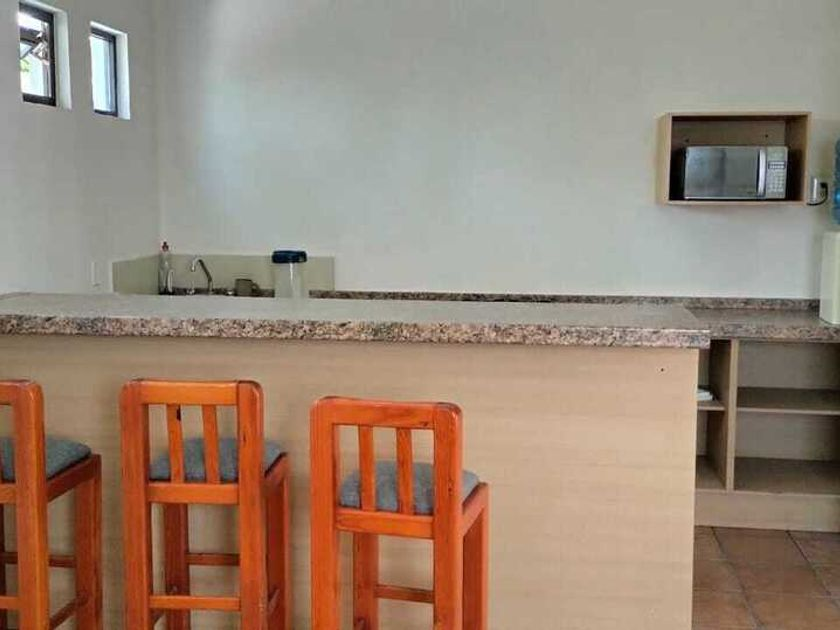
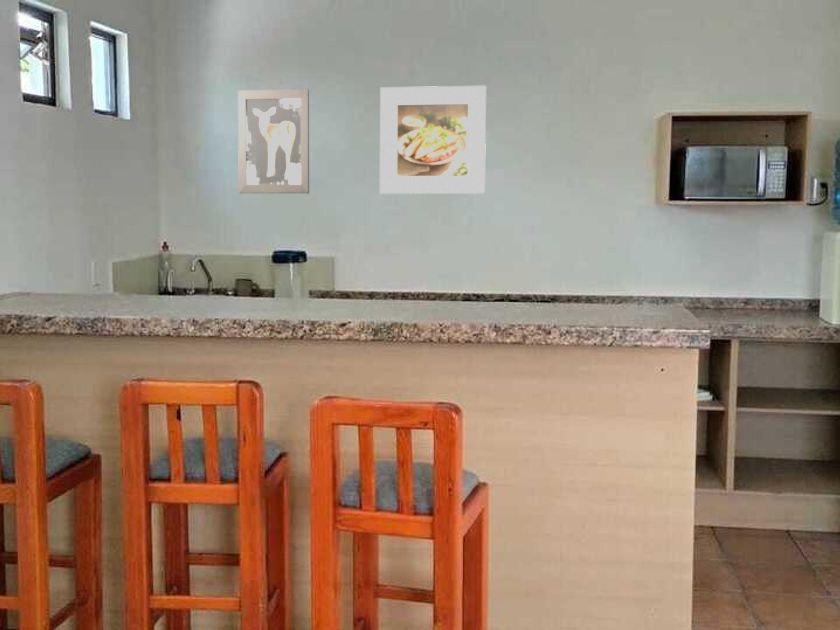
+ wall art (273, 141)
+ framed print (432, 140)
